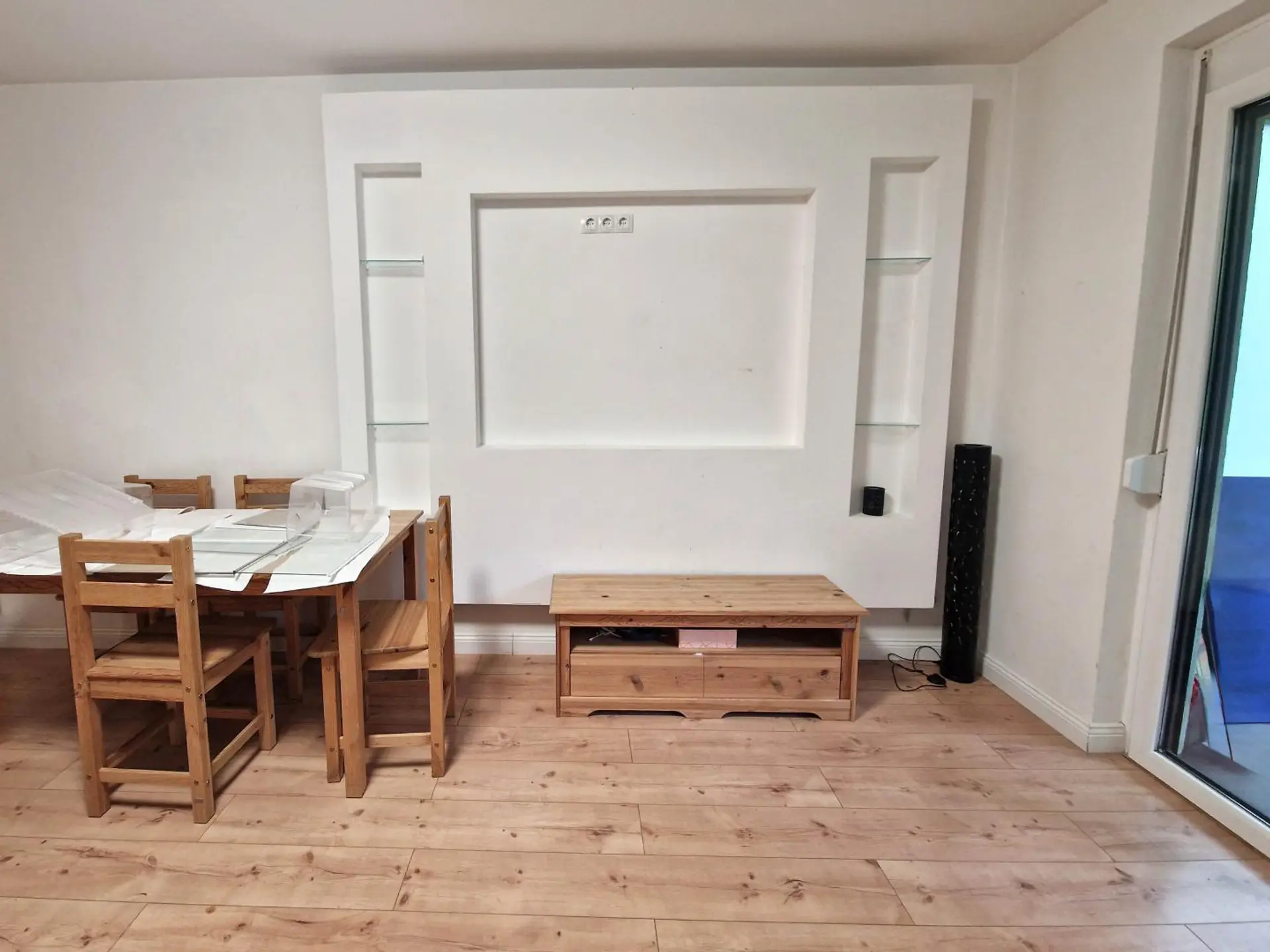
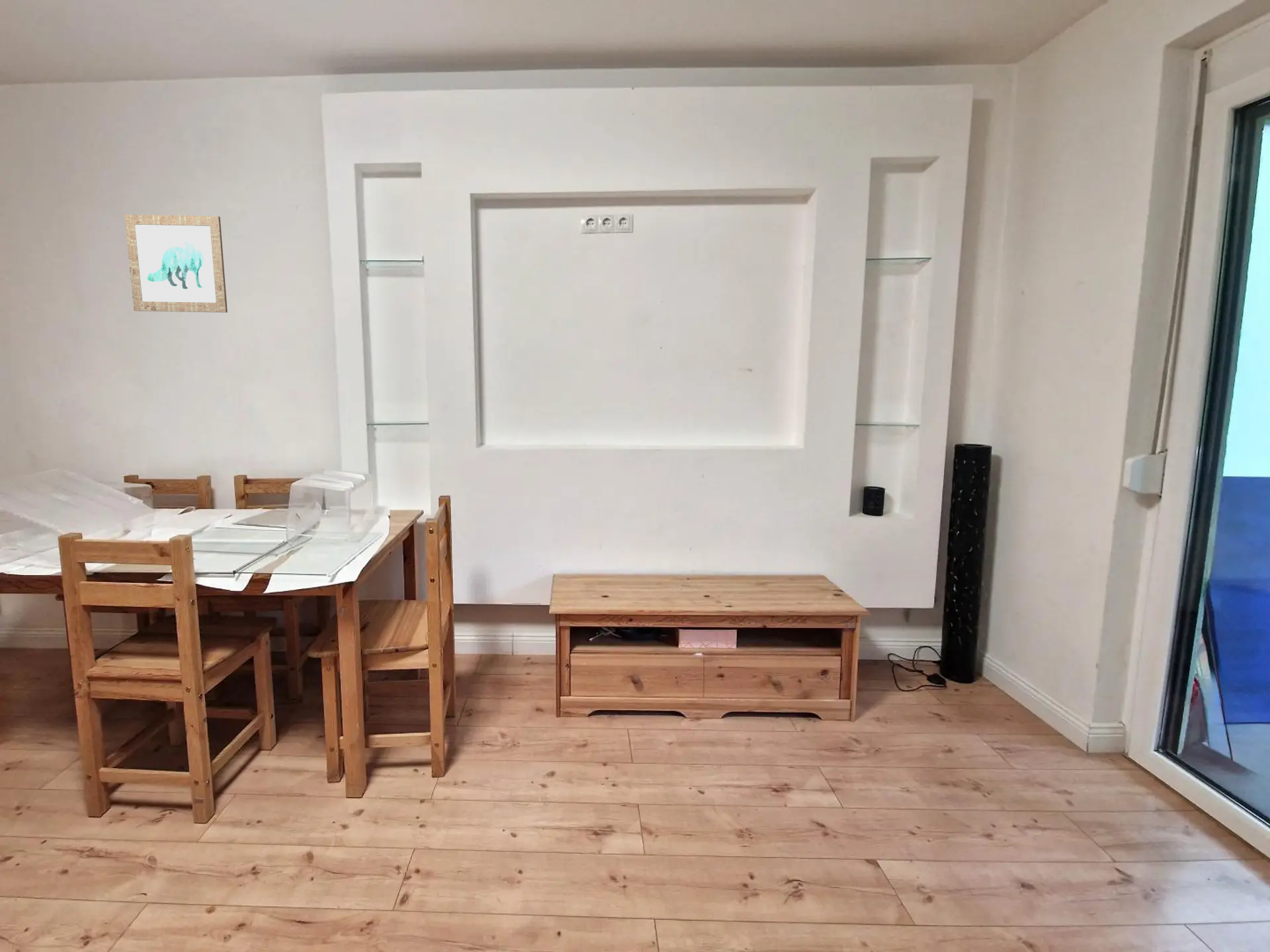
+ wall art (177, 264)
